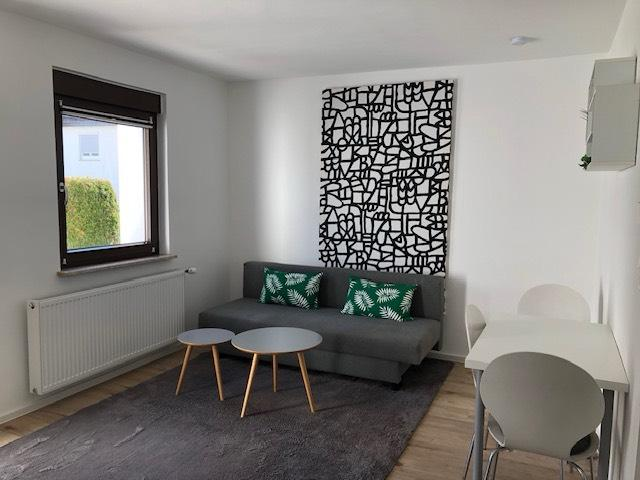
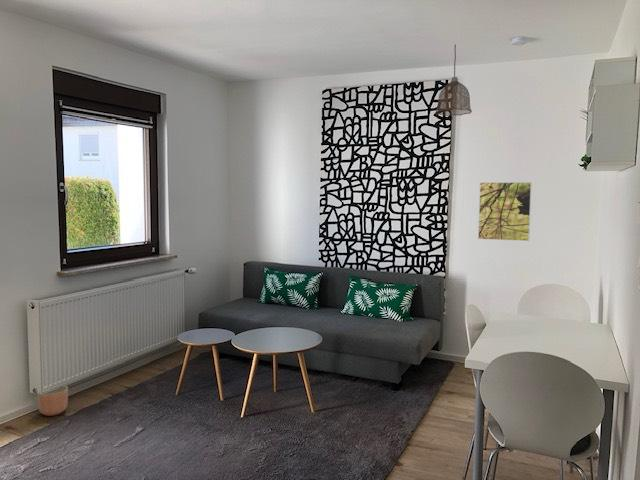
+ planter (53, 401)
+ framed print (504, 211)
+ pendant lamp (454, 78)
